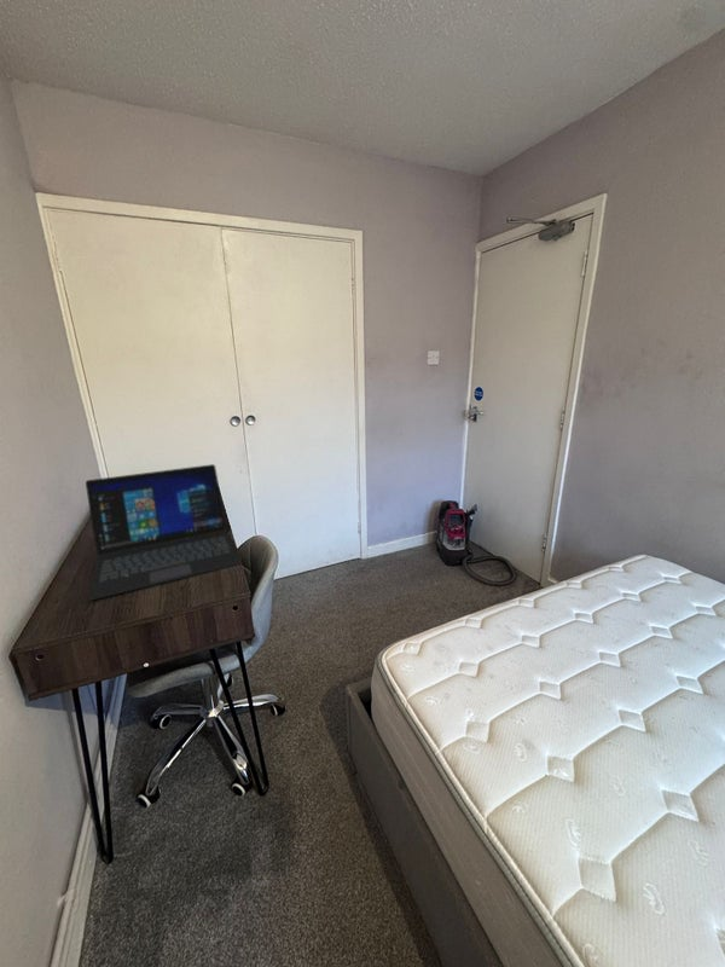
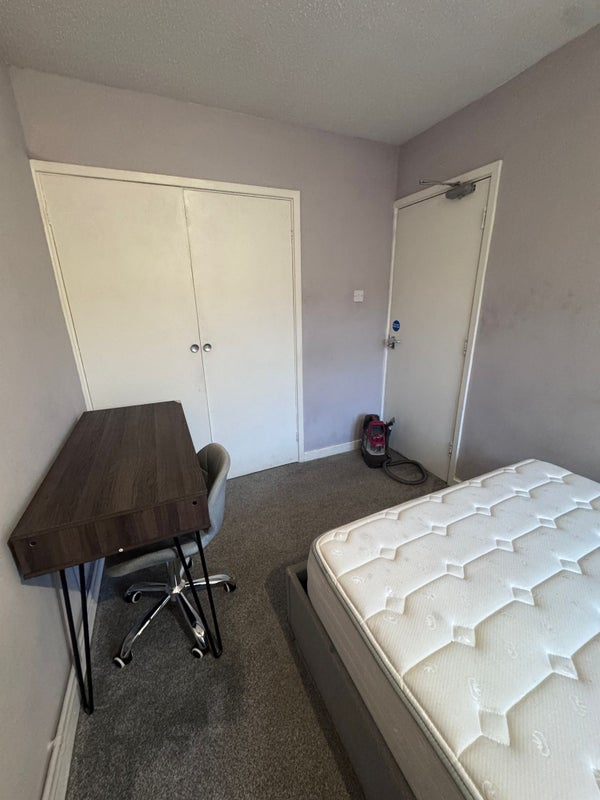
- laptop (162, 520)
